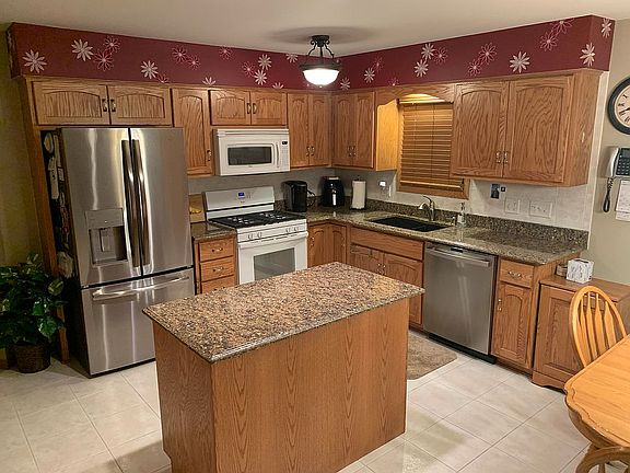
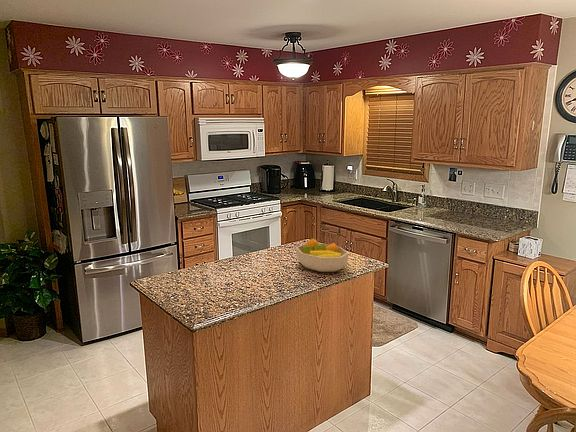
+ fruit bowl (321, 254)
